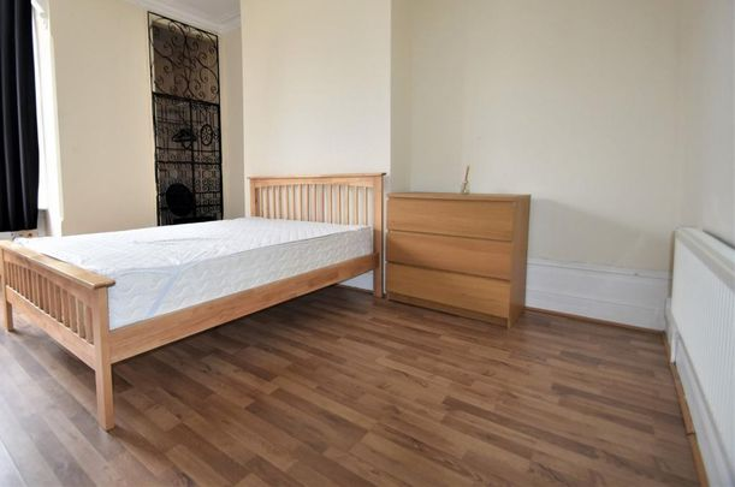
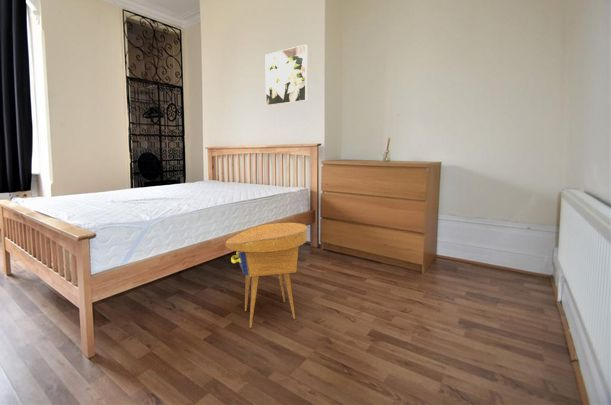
+ side table (267, 269)
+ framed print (285, 77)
